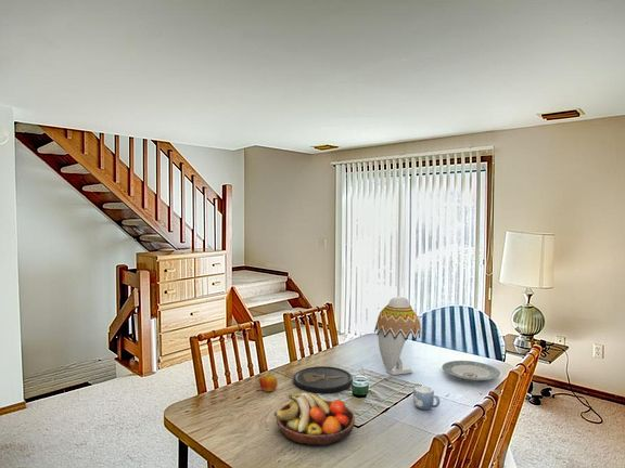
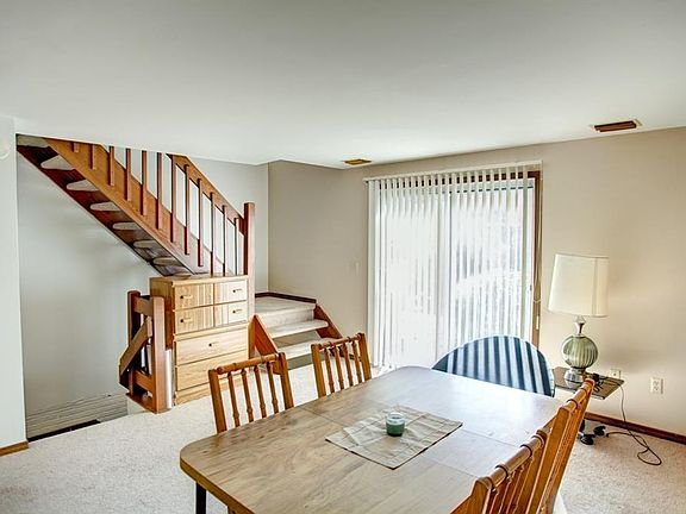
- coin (322, 378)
- apple (268, 380)
- plate (470, 373)
- fruit bowl (315, 413)
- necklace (396, 334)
- mug (426, 400)
